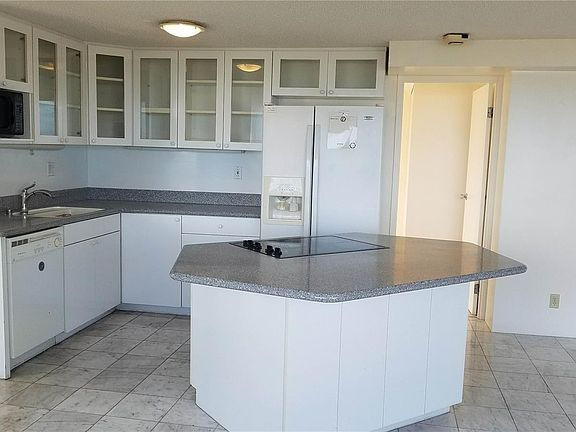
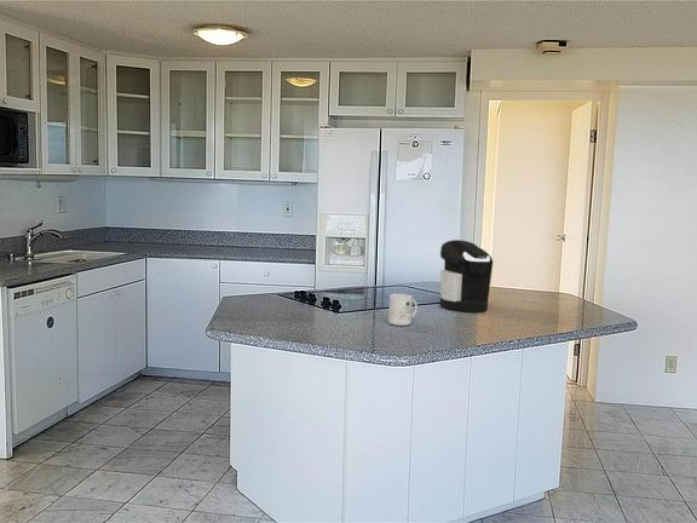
+ coffee maker (467, 274)
+ mug (404, 309)
